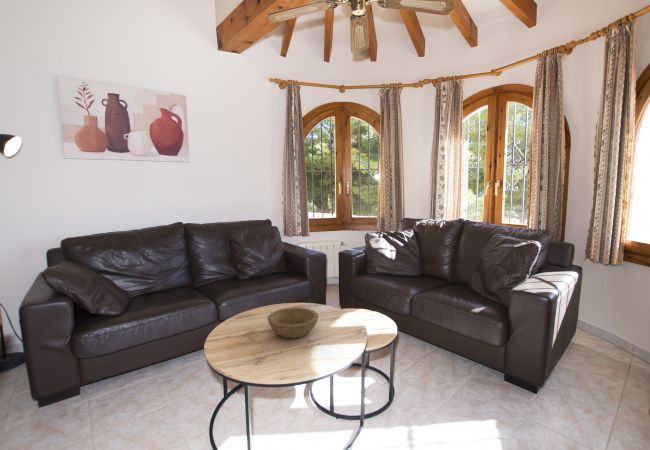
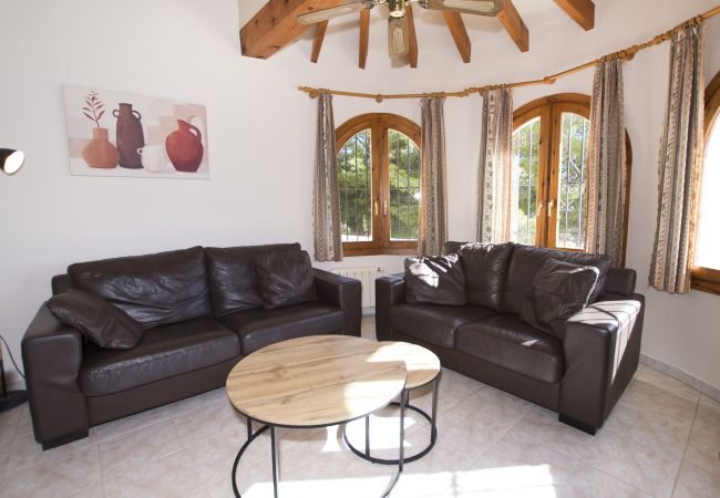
- bowl (293, 323)
